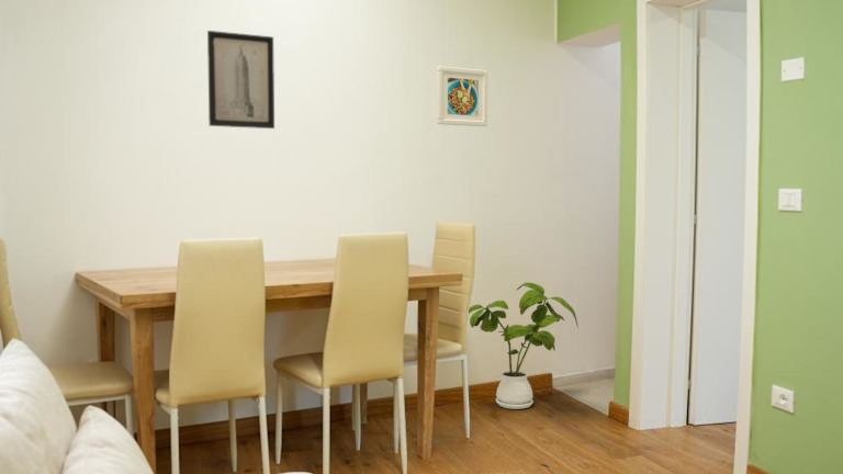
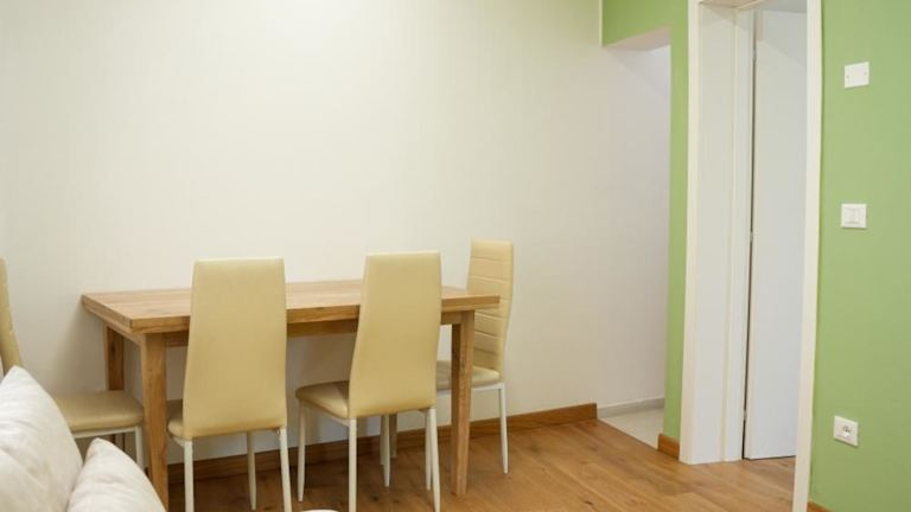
- wall art (241, 80)
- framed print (462, 97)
- house plant (529, 345)
